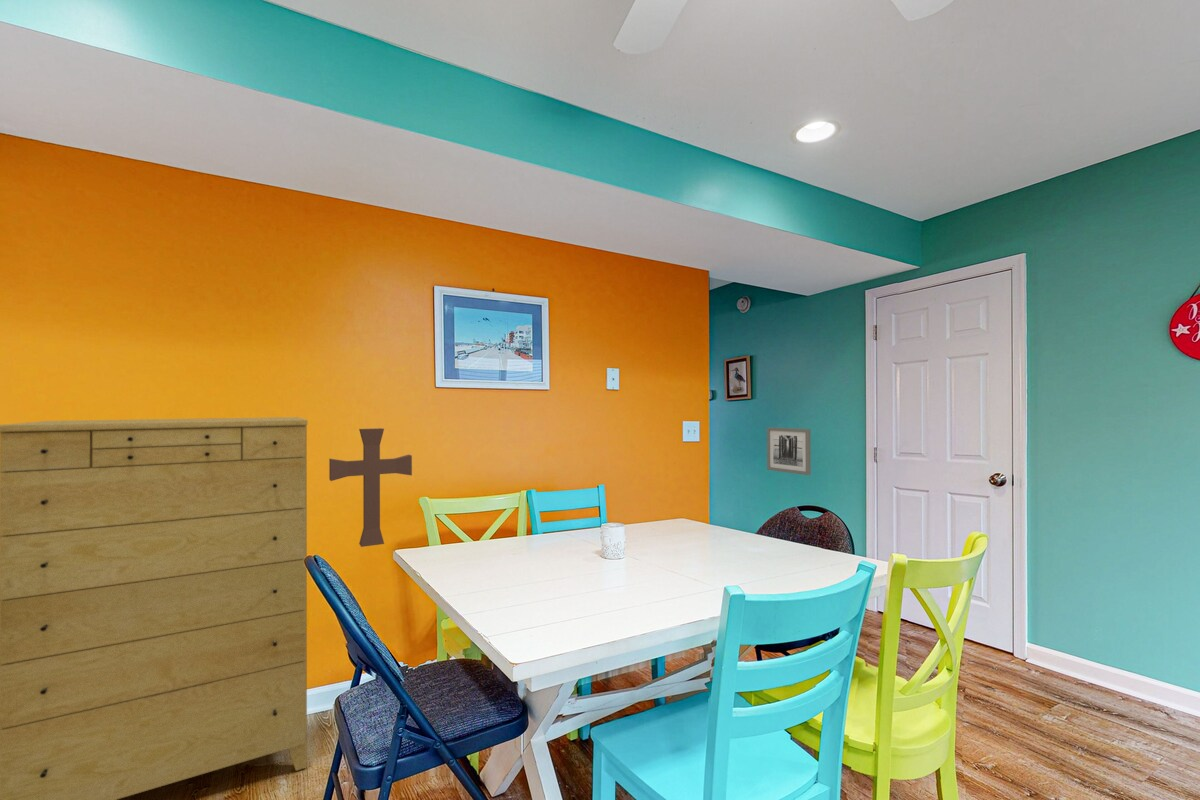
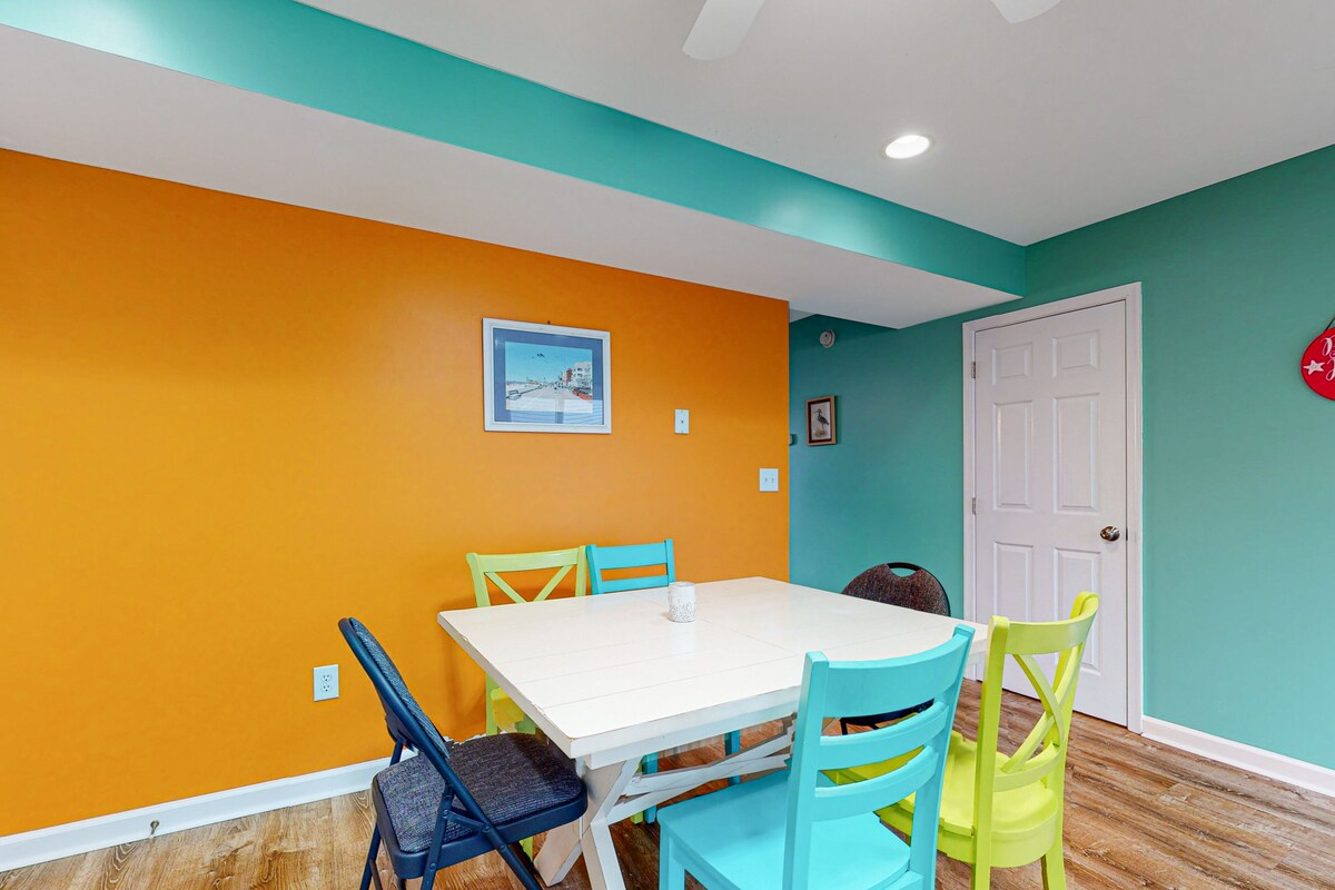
- dresser (178, 597)
- decorative cross (371, 486)
- wall art (787, 450)
